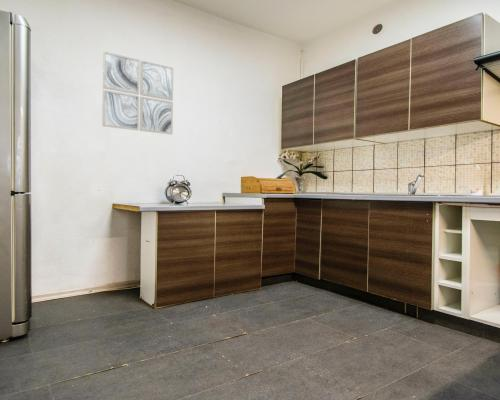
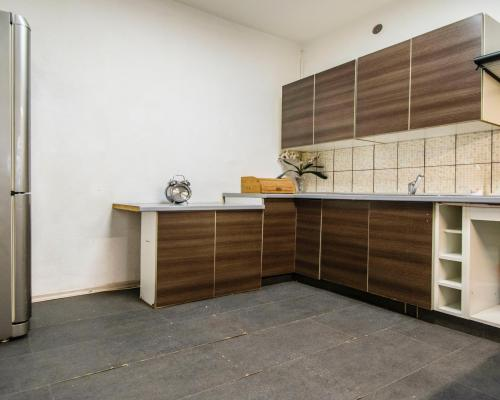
- wall art (140, 94)
